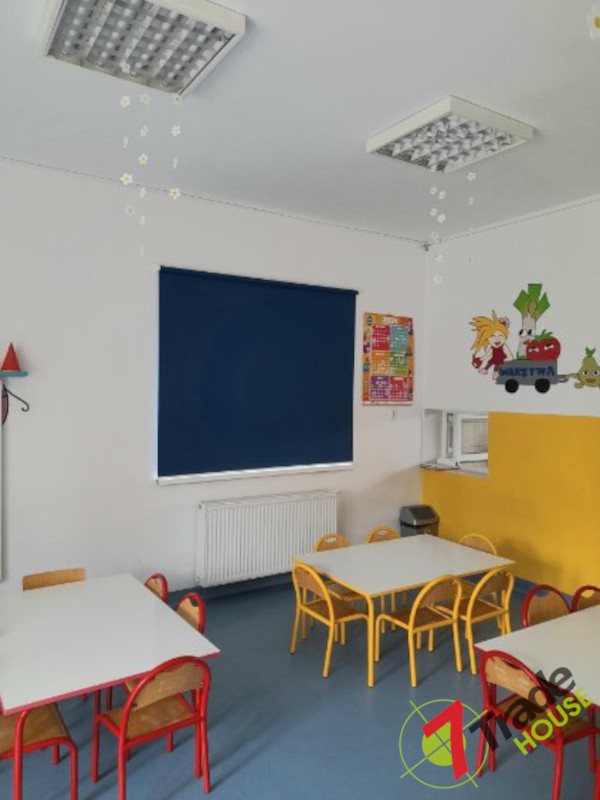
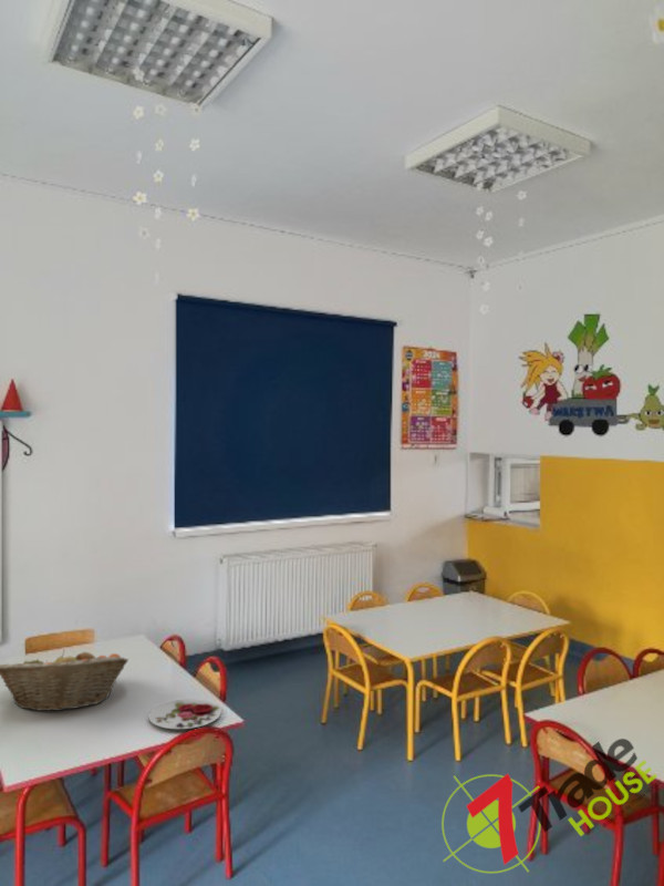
+ plate (185, 712)
+ fruit basket (62, 673)
